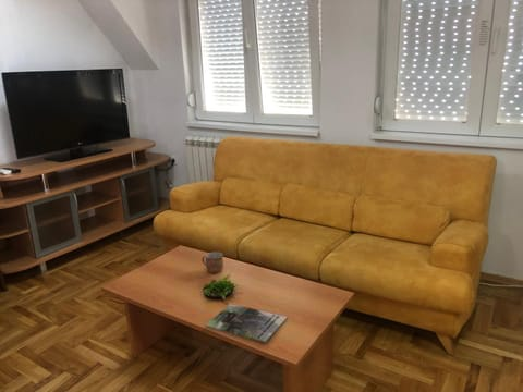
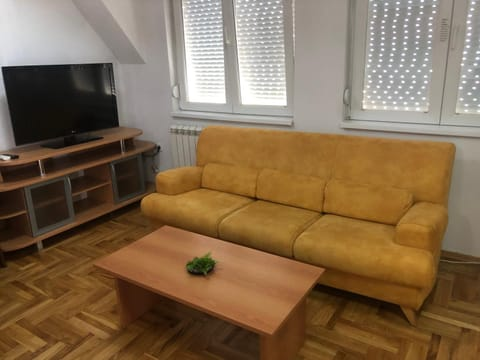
- mug (211, 262)
- magazine (246, 321)
